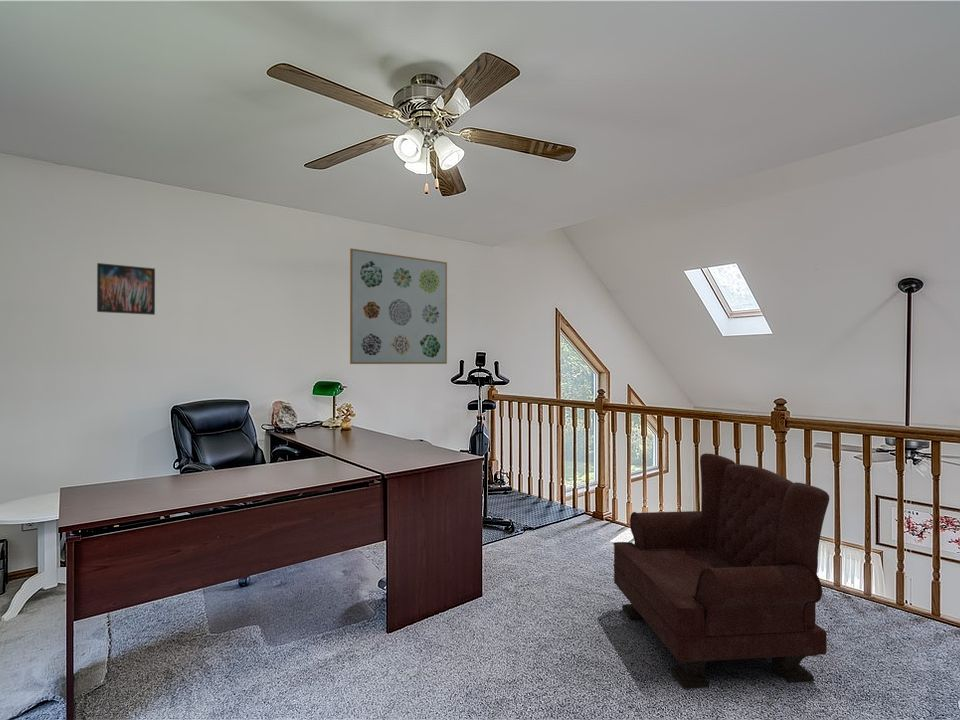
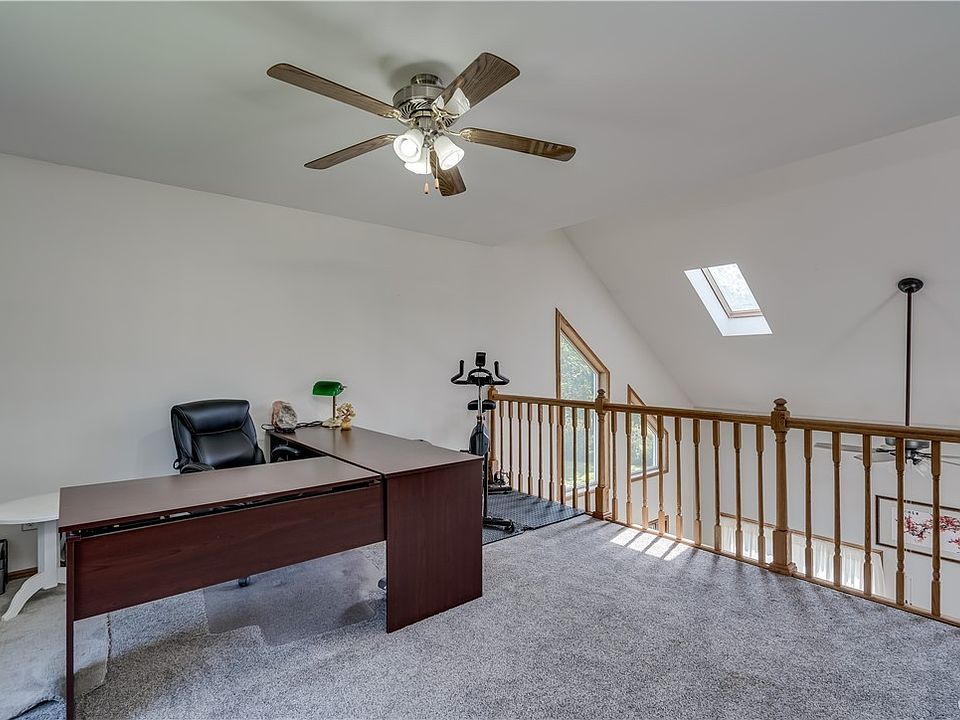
- armchair (709, 553)
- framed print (126, 289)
- wall art (401, 309)
